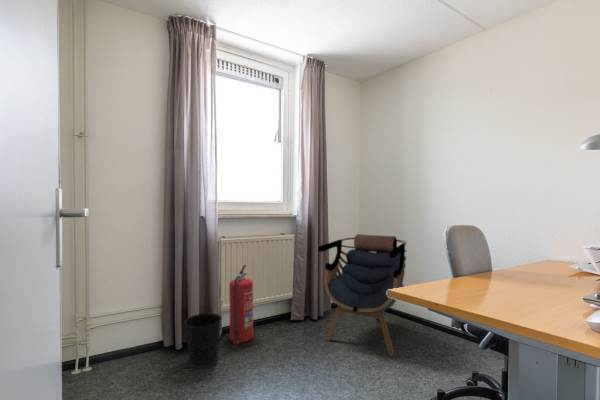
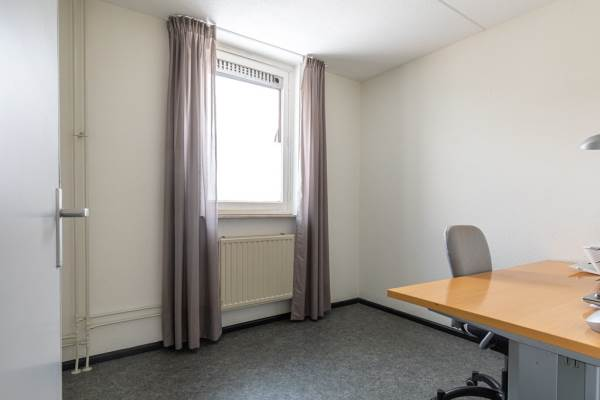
- armchair (368, 286)
- wastebasket (203, 340)
- fire extinguisher (240, 302)
